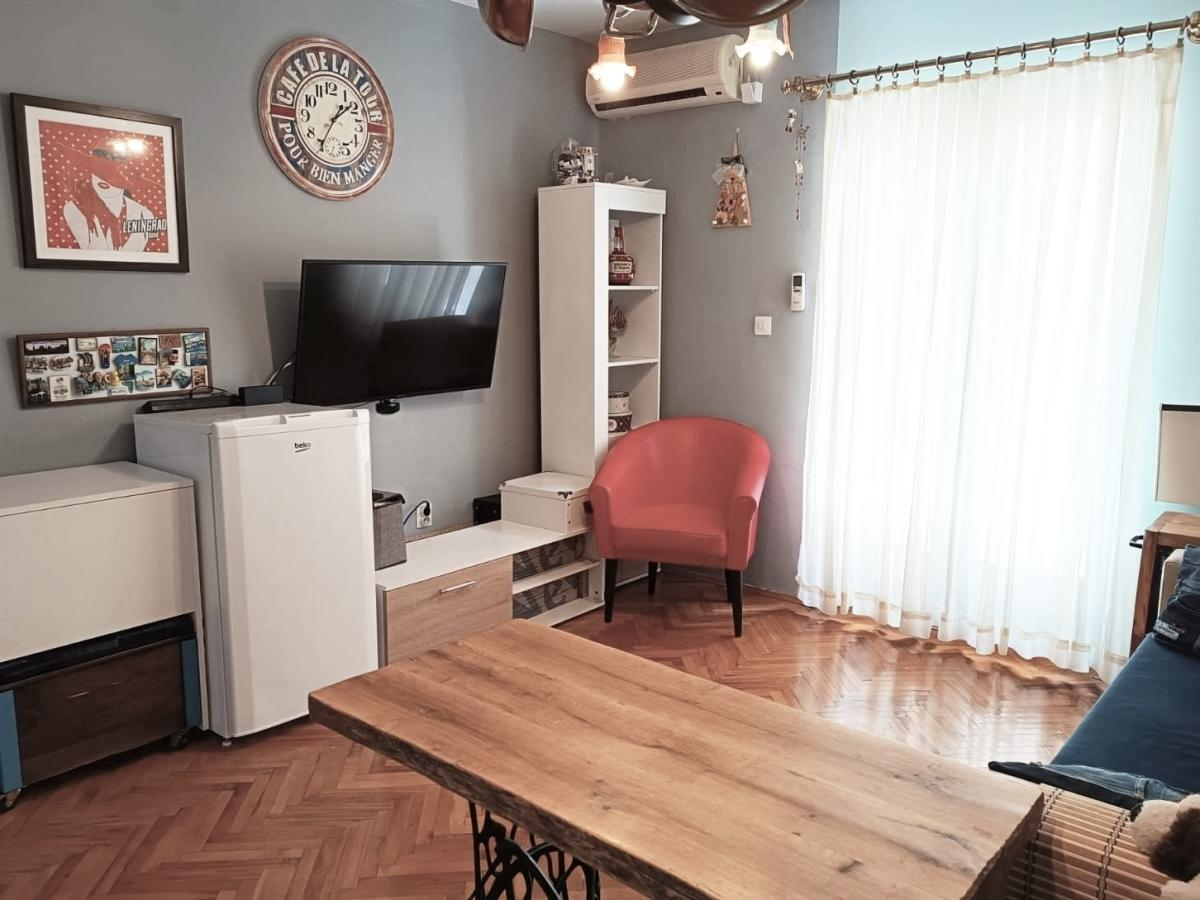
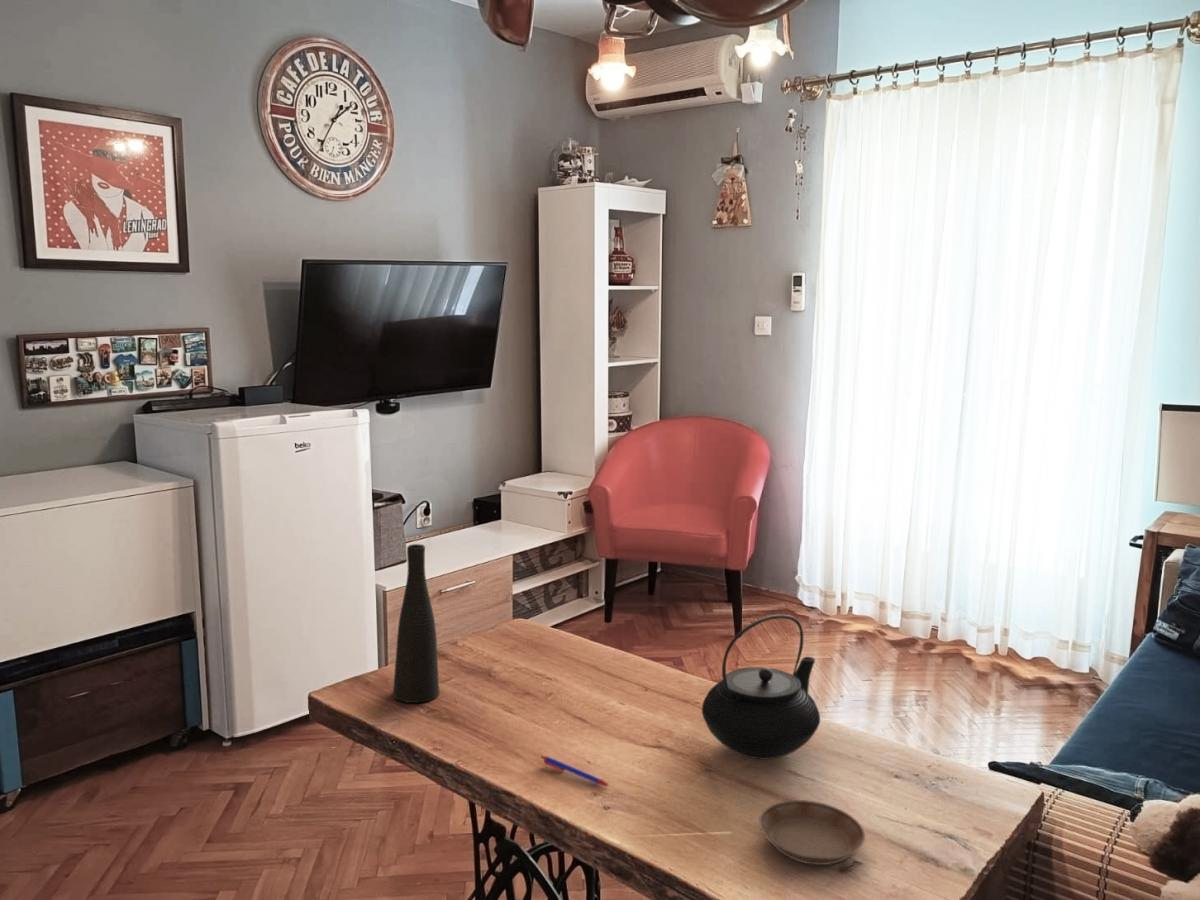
+ saucer (810, 835)
+ vase (415, 620)
+ pen (574, 770)
+ teapot (767, 680)
